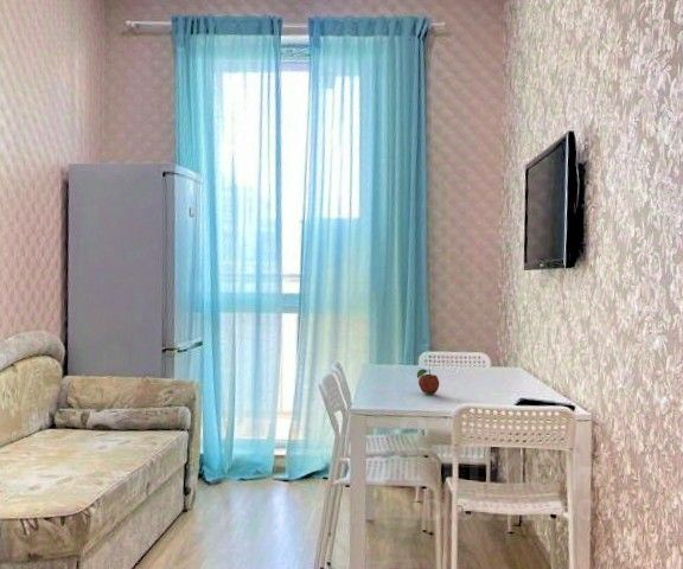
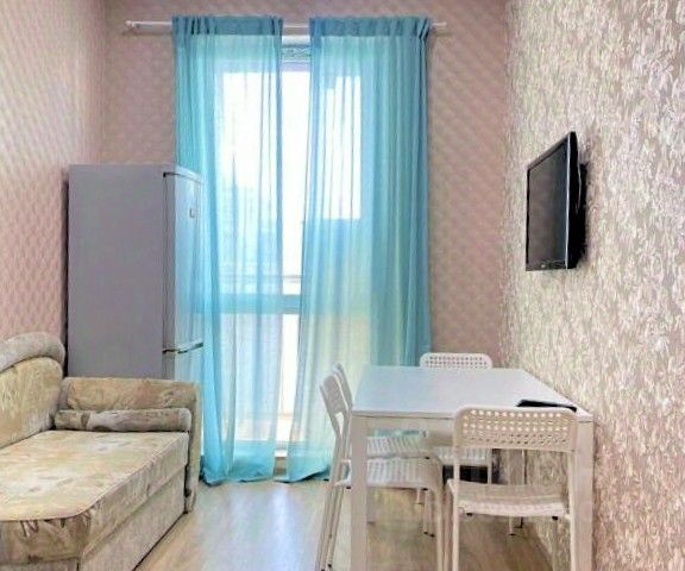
- fruit (427, 381)
